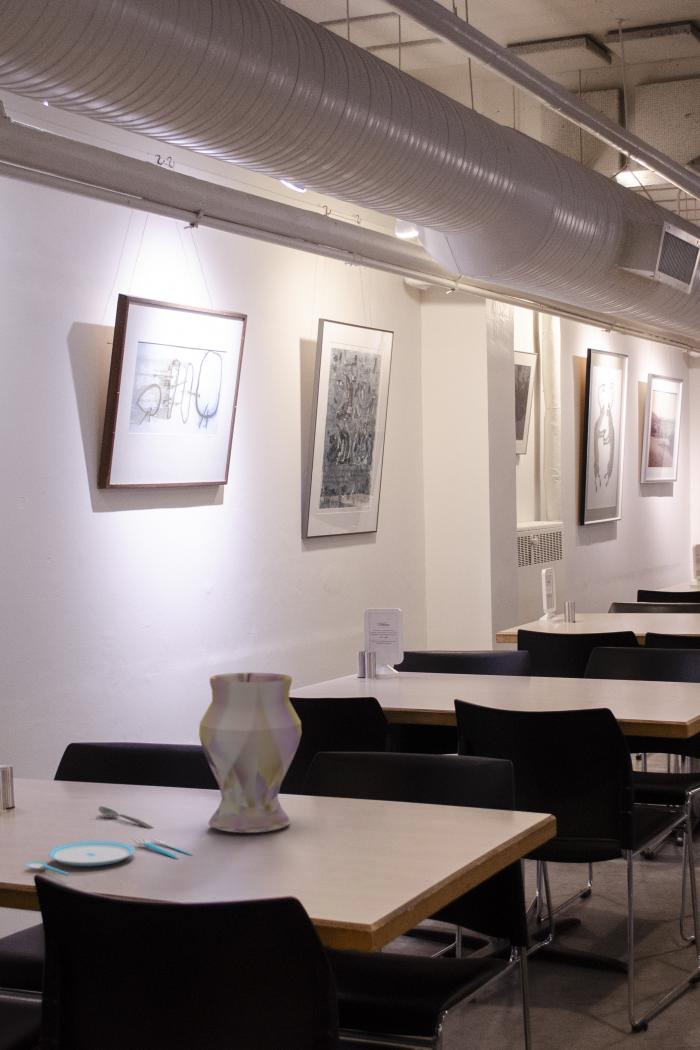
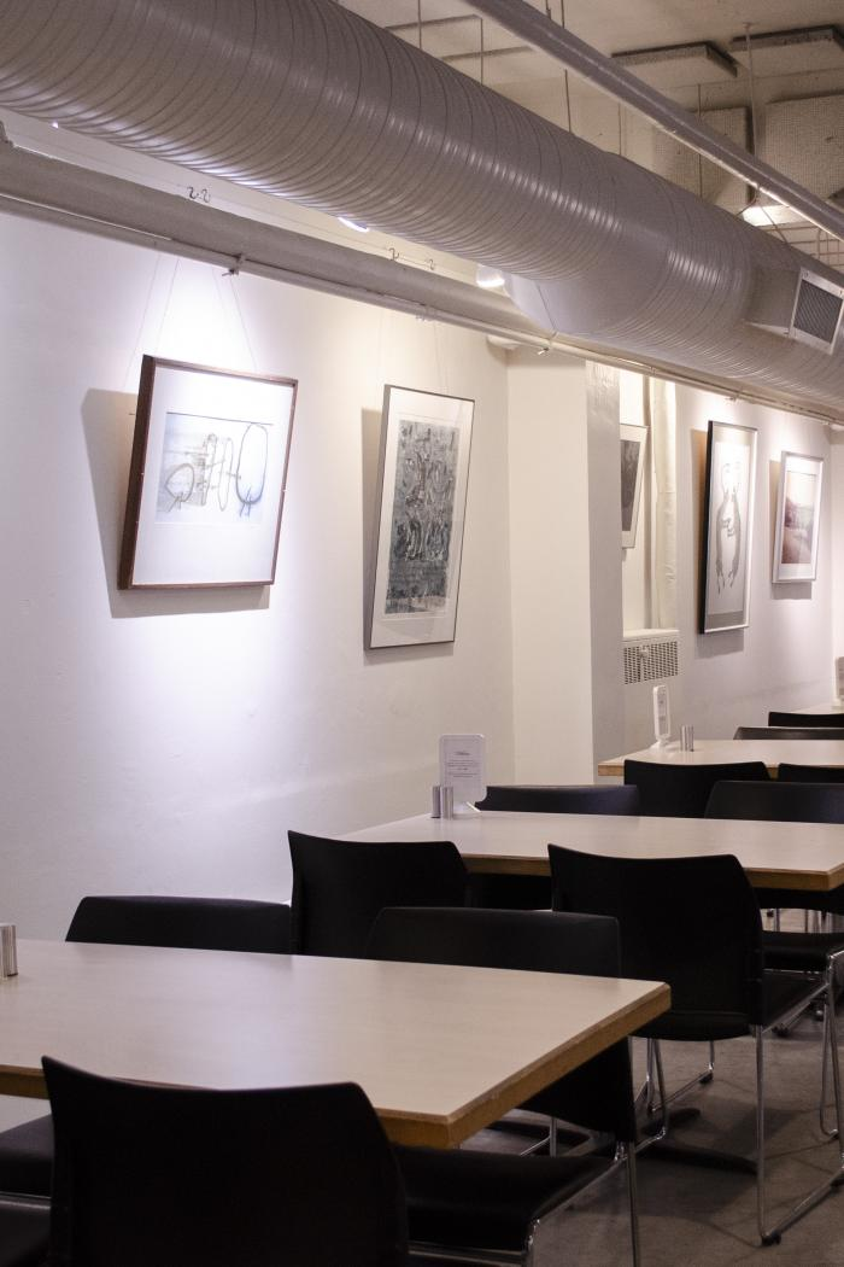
- vase (250, 751)
- plate (106, 855)
- spoon (125, 817)
